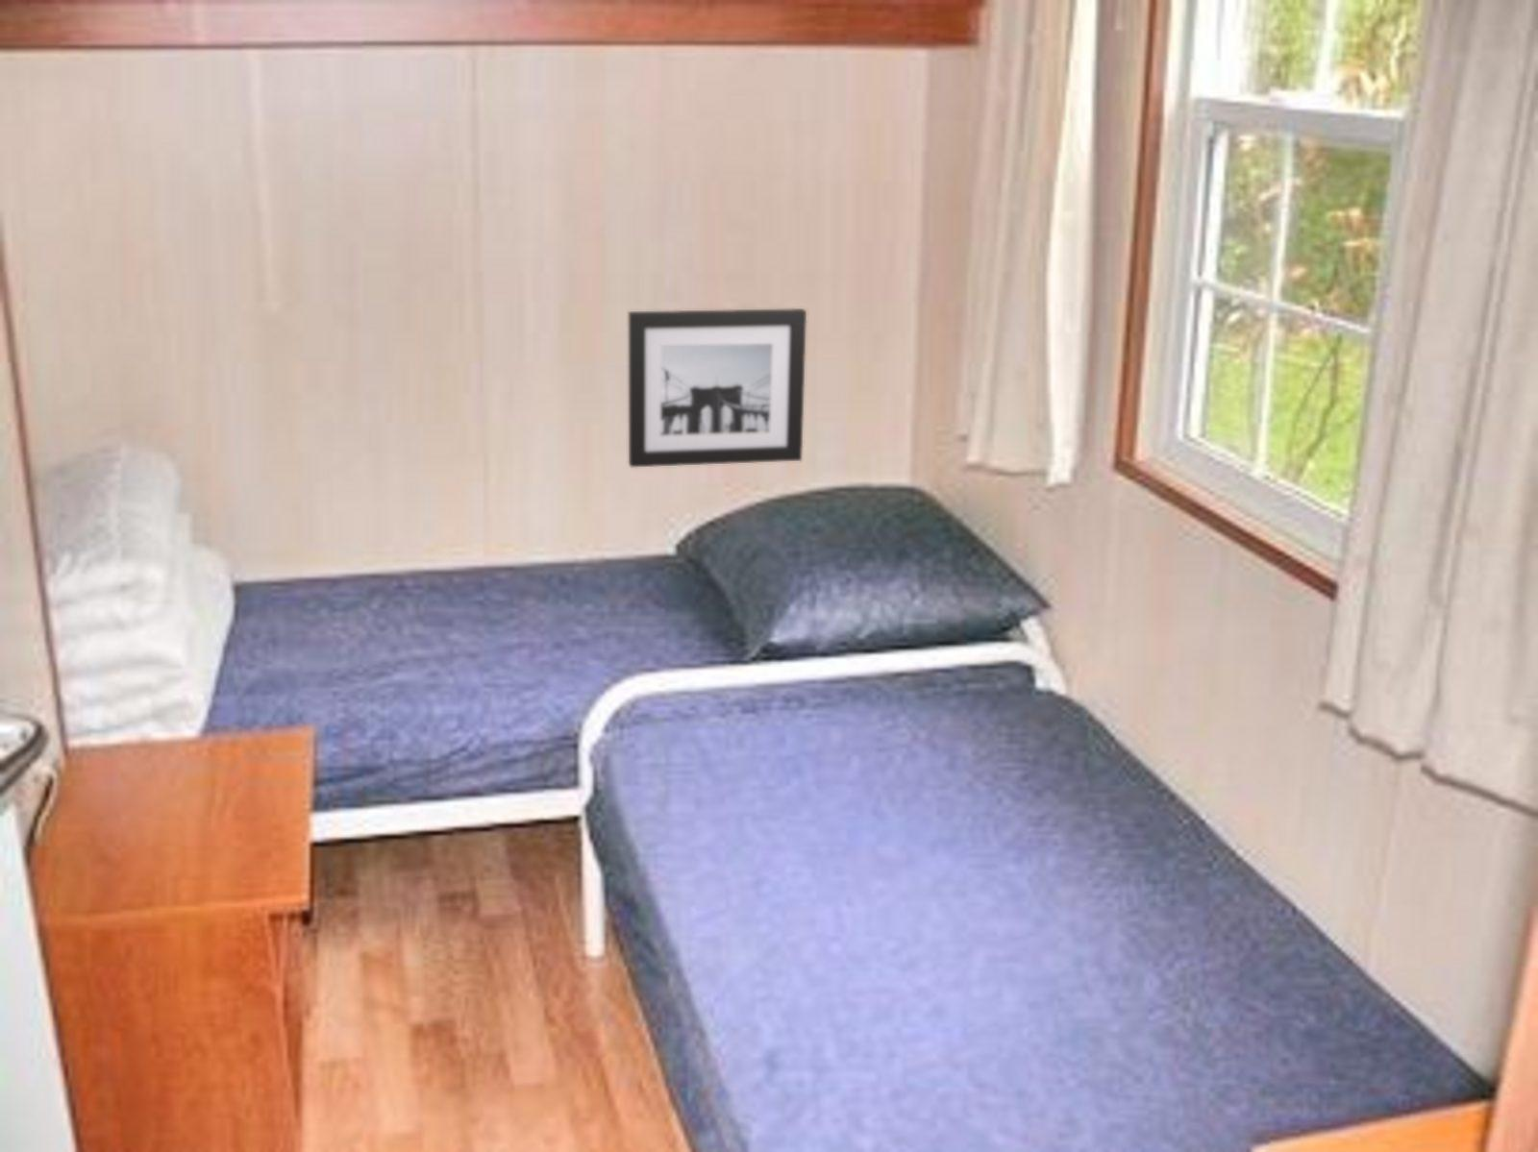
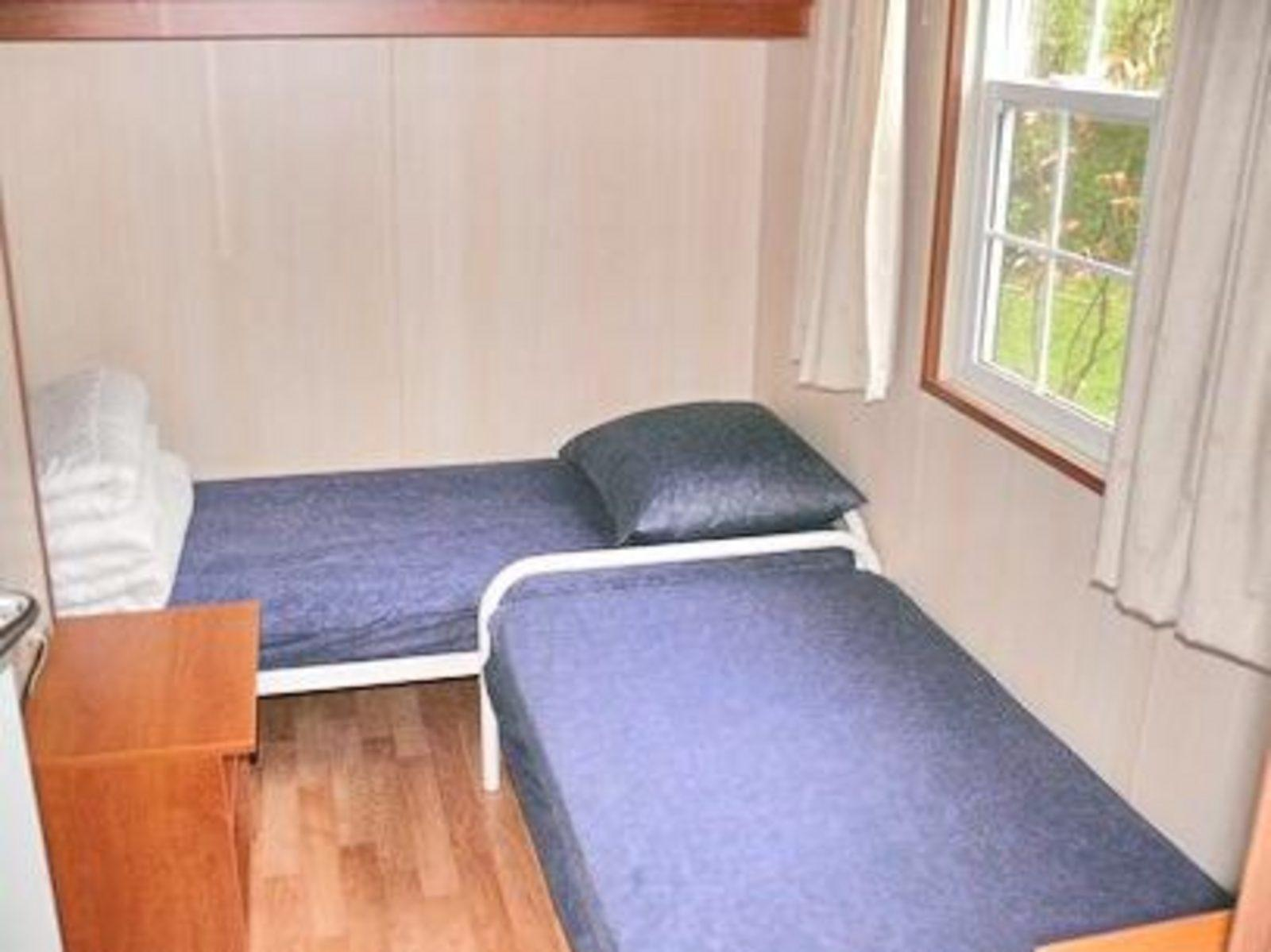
- wall art (716, 387)
